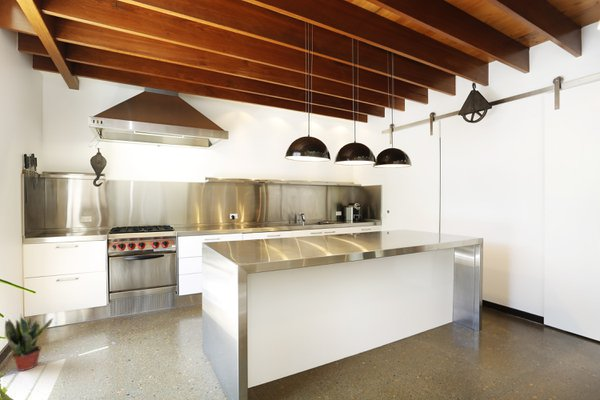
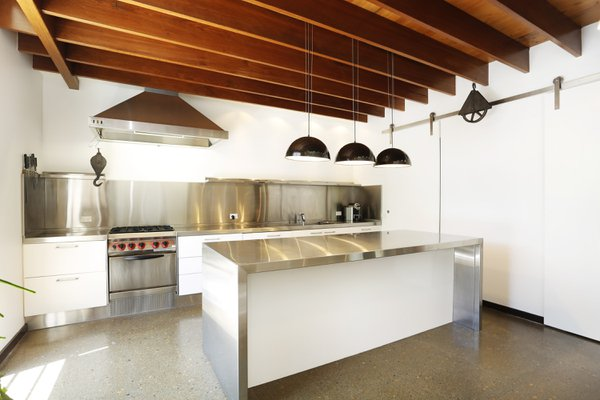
- potted plant (31, 336)
